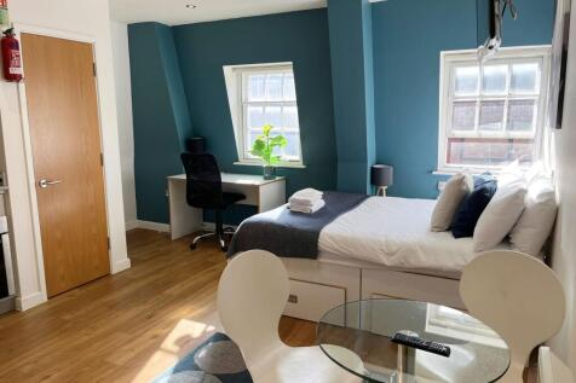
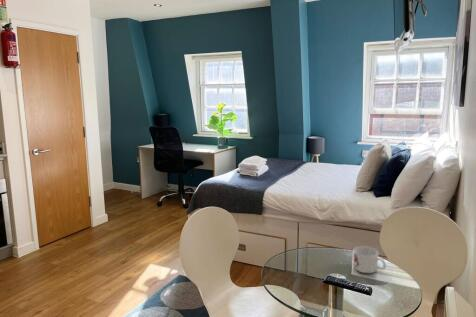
+ mug (369, 261)
